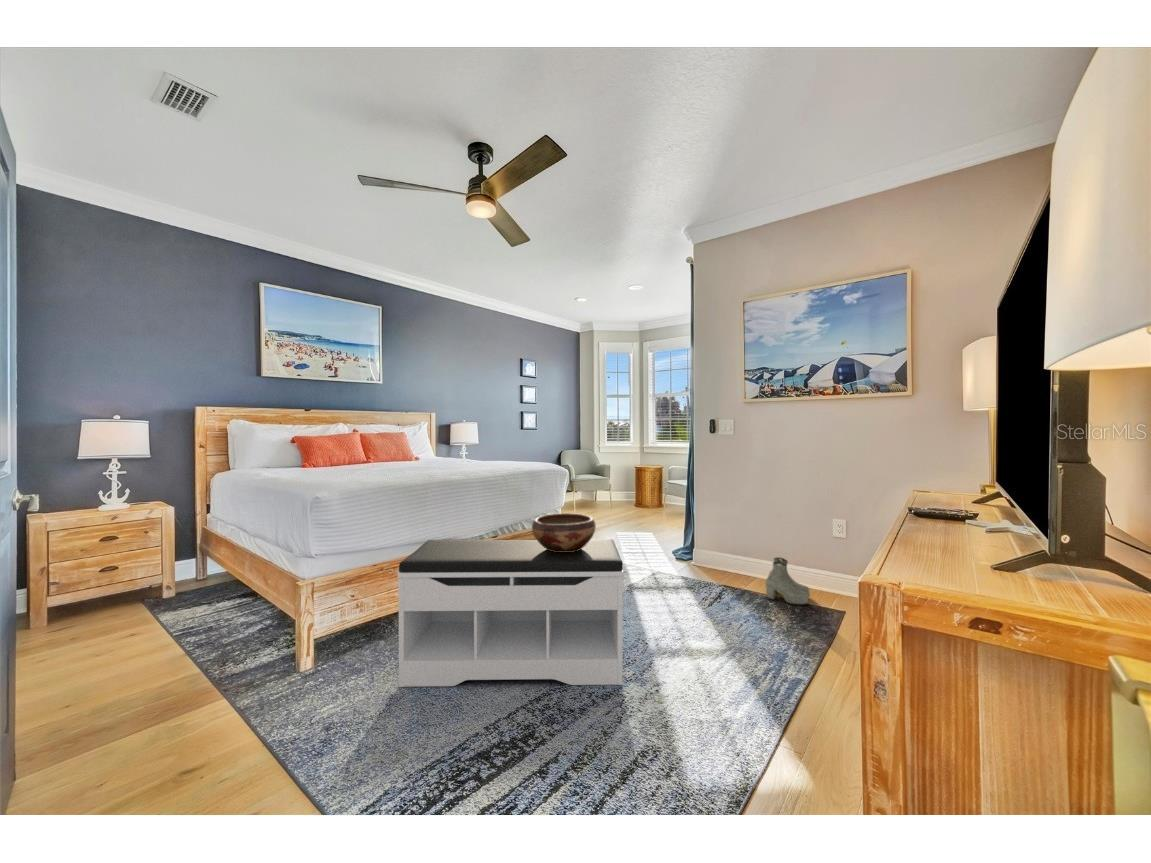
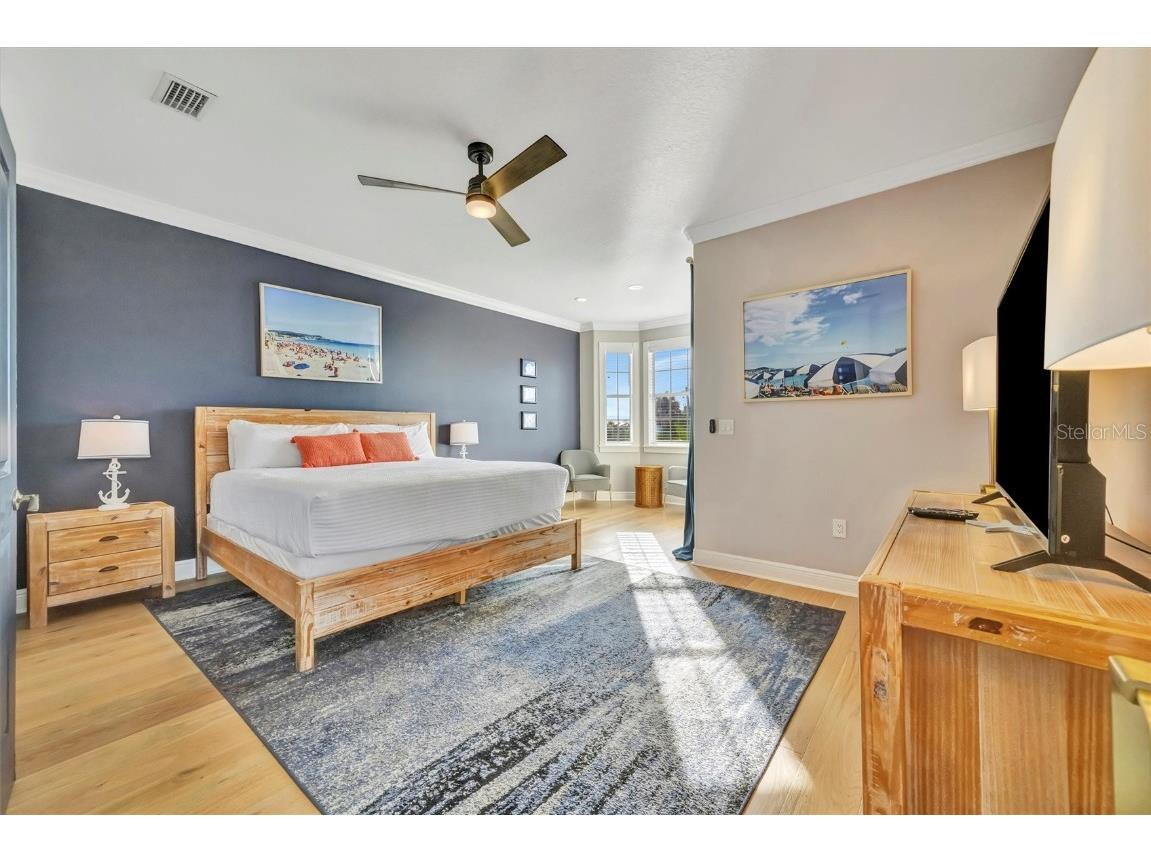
- decorative bowl (563, 533)
- boots (787, 579)
- bench (516, 604)
